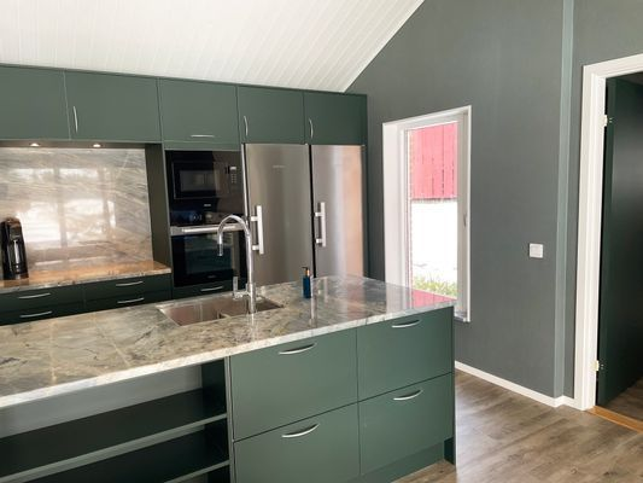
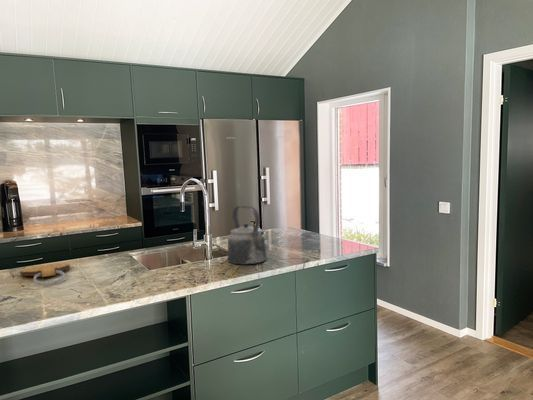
+ kettle (248, 233)
+ key chain (47, 271)
